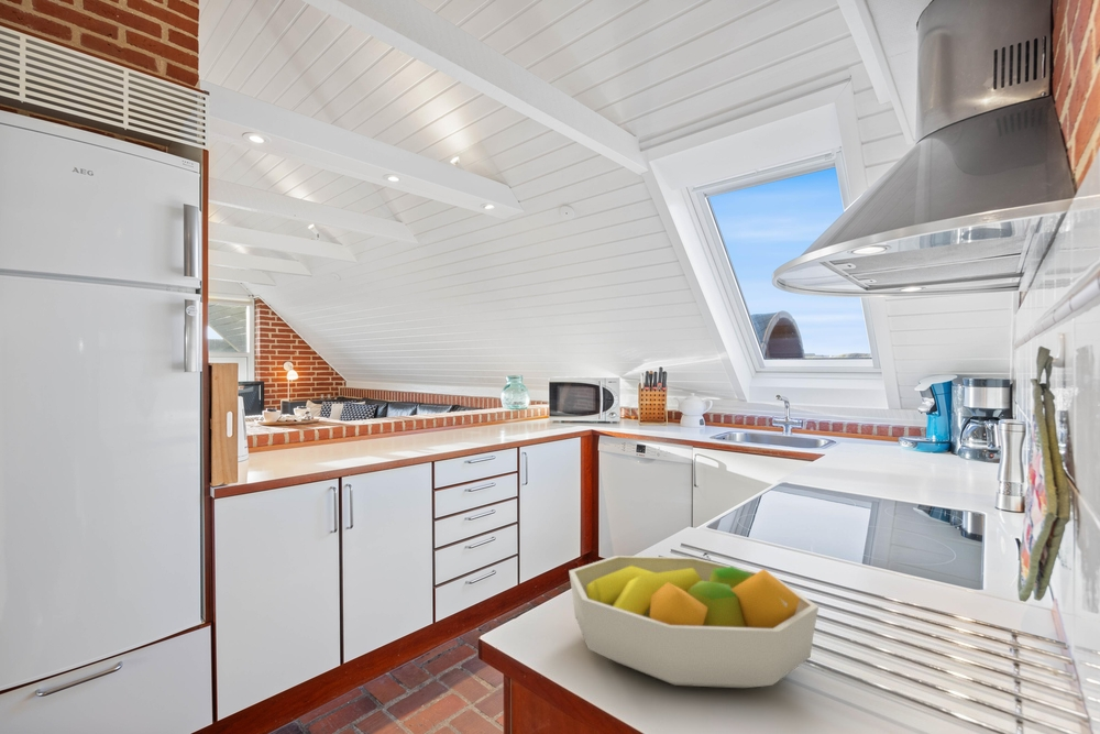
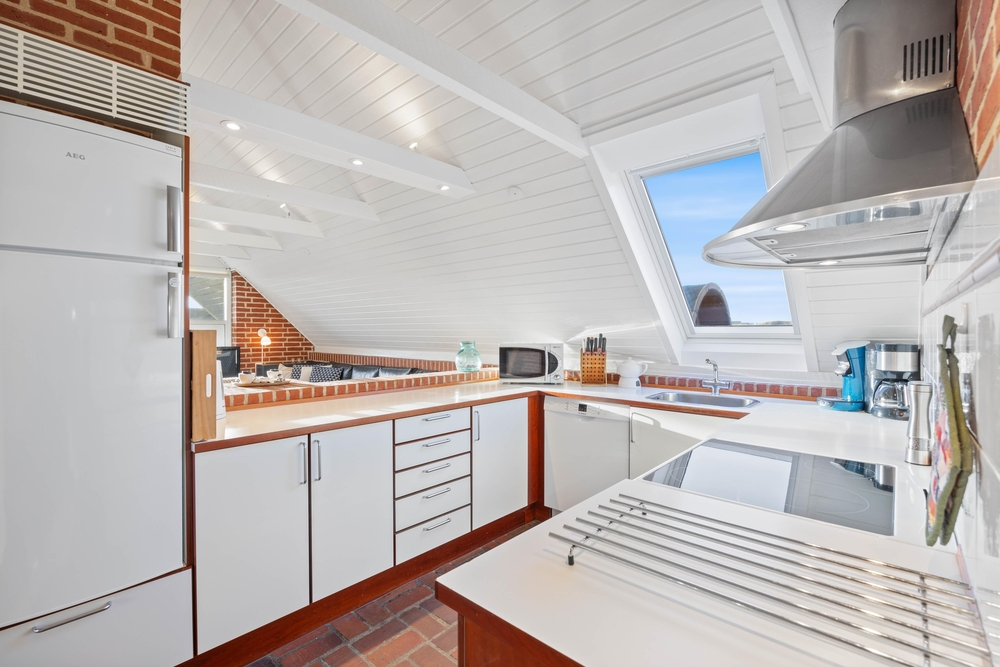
- fruit bowl (683, 604)
